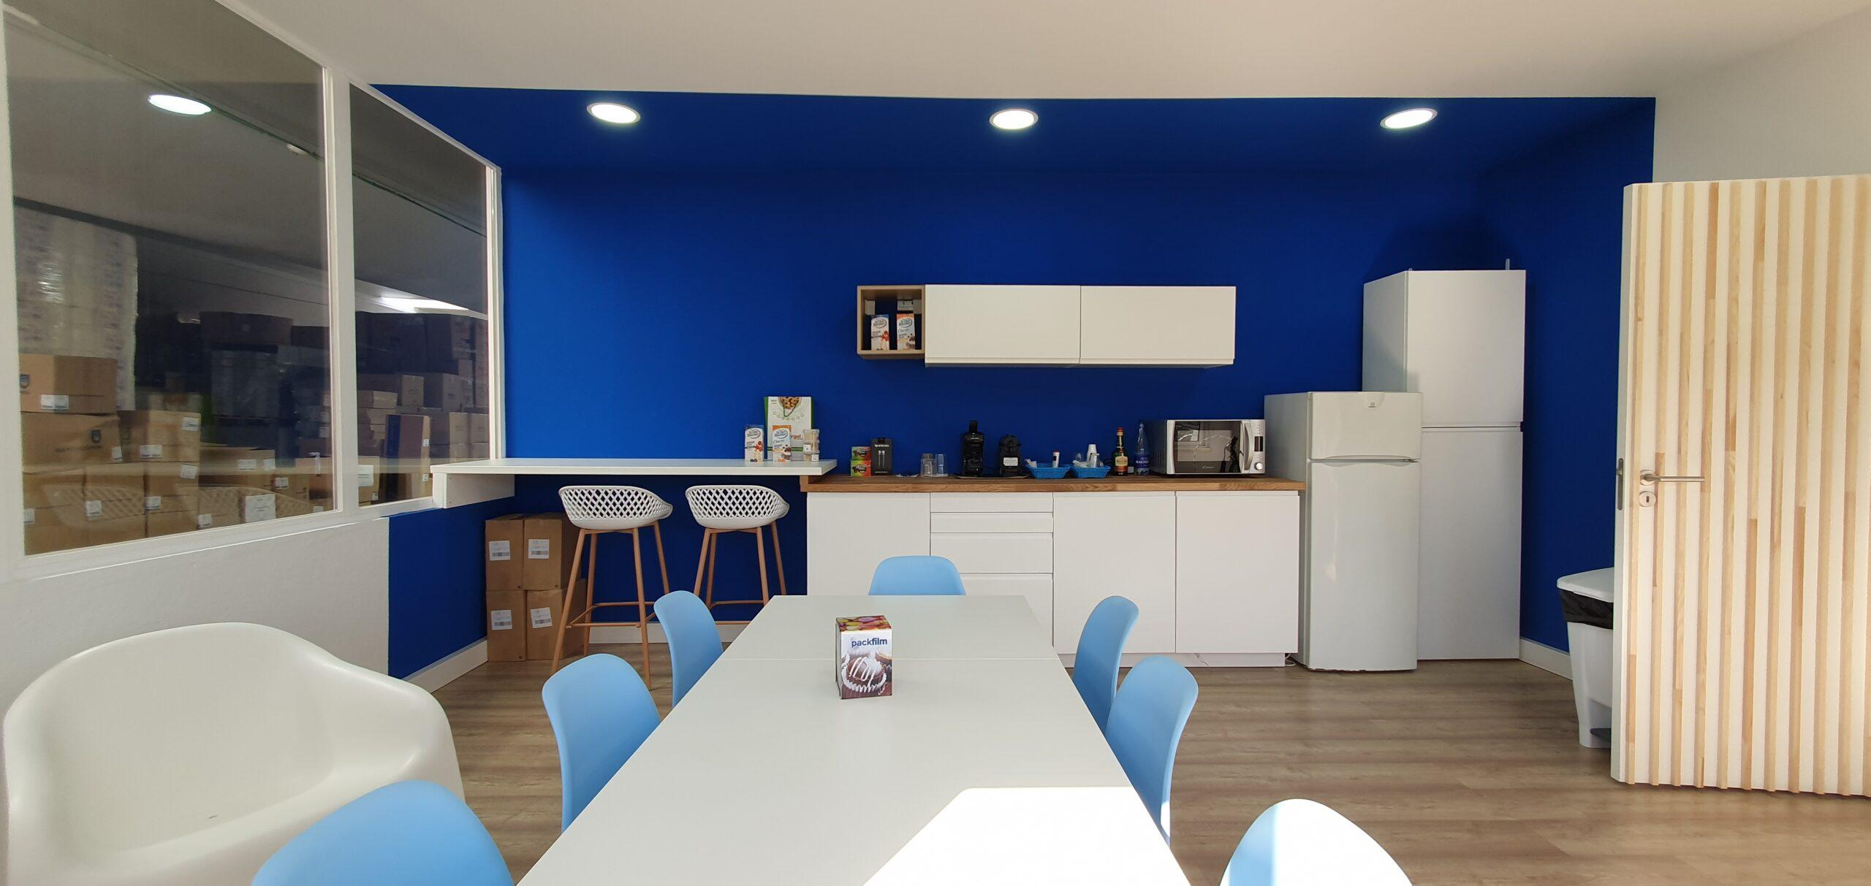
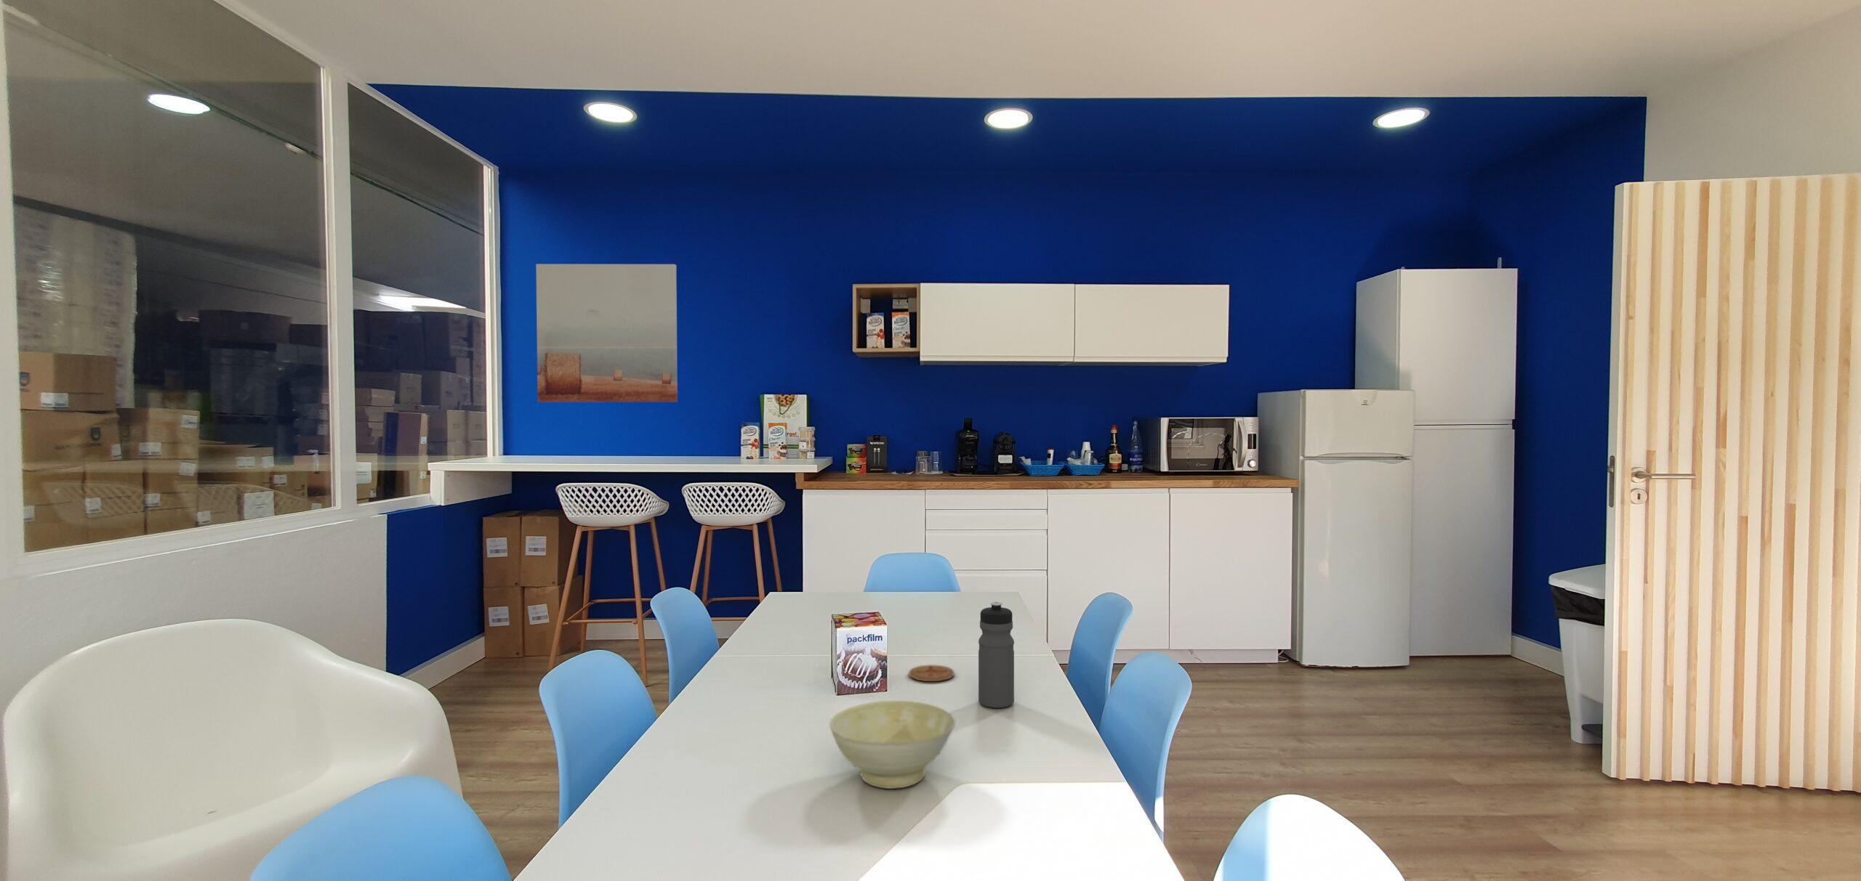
+ wall art (606, 333)
+ coaster (932, 672)
+ bowl (893, 747)
+ water bottle (996, 652)
